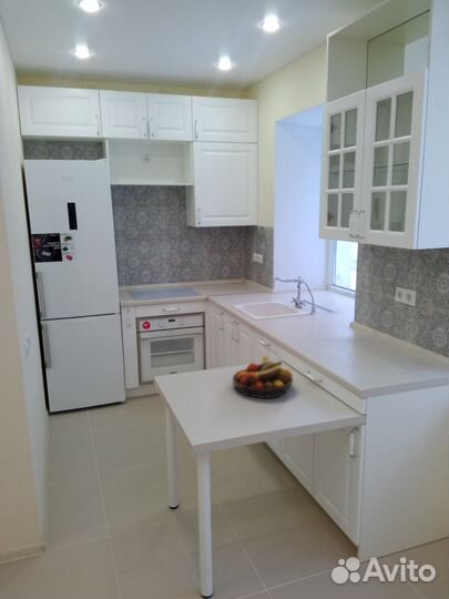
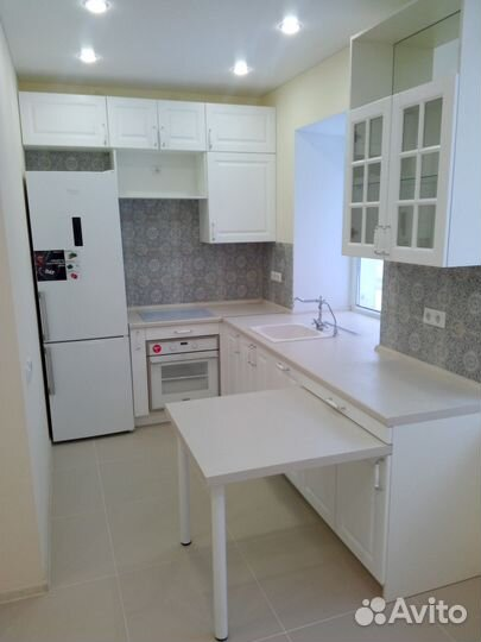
- fruit bowl (262, 375)
